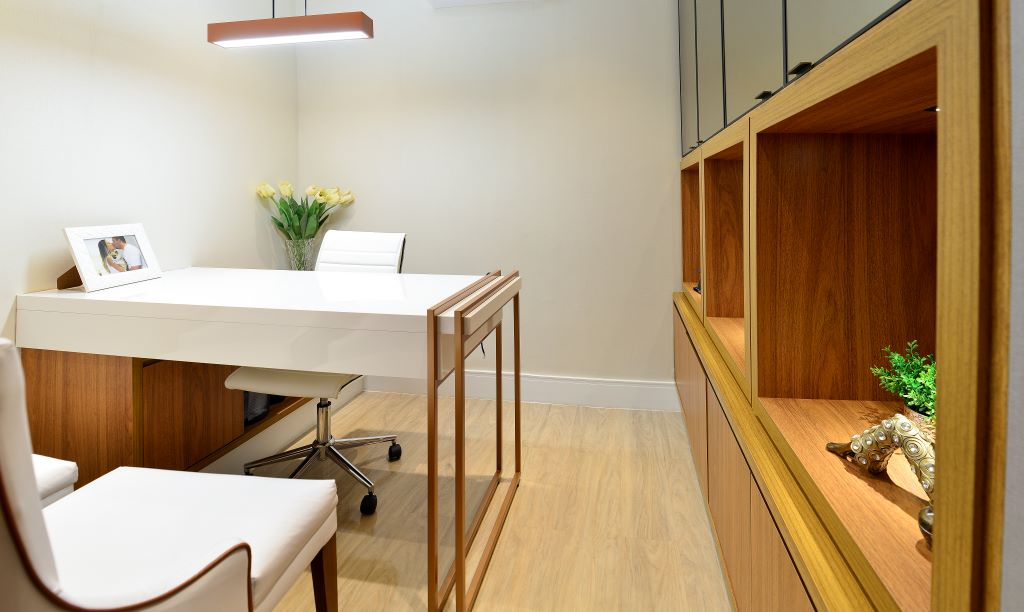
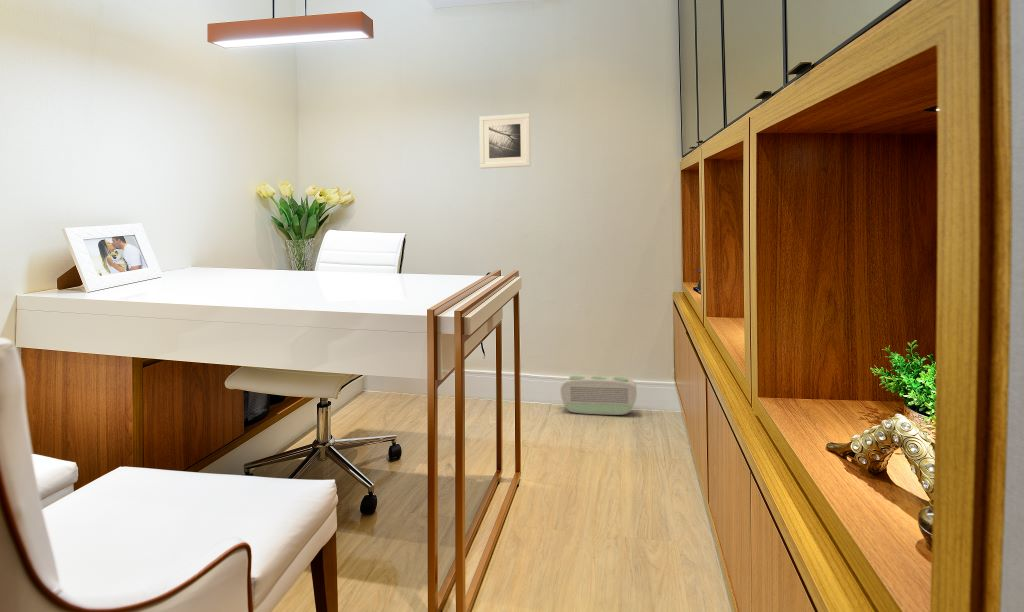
+ air purifier (598, 394)
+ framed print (504, 141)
